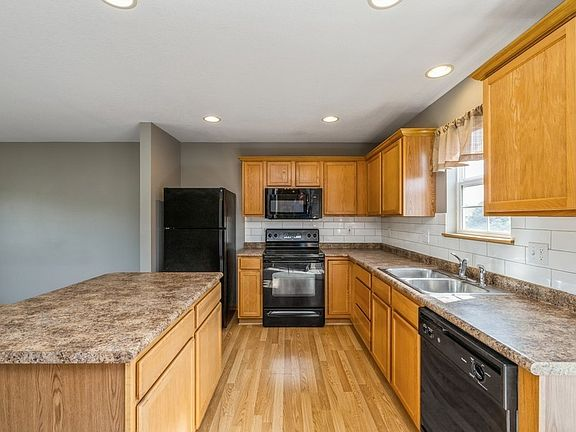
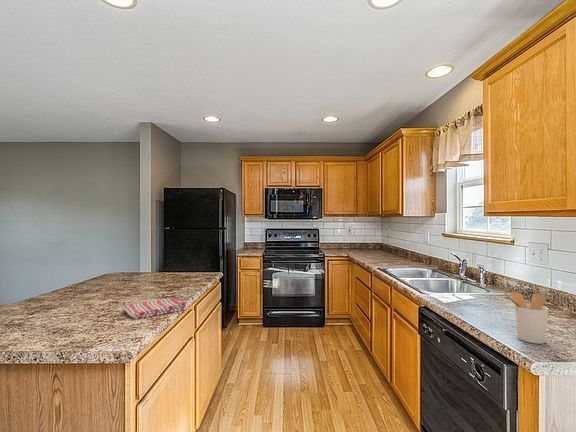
+ utensil holder (523, 314)
+ dish towel (154, 306)
